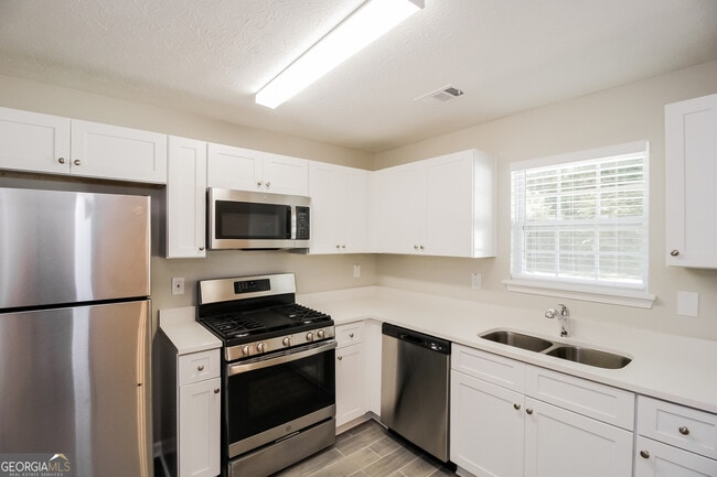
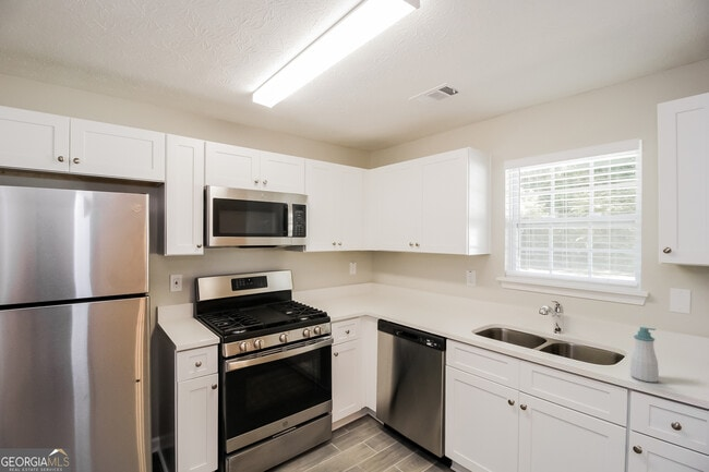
+ soap bottle (644, 352)
